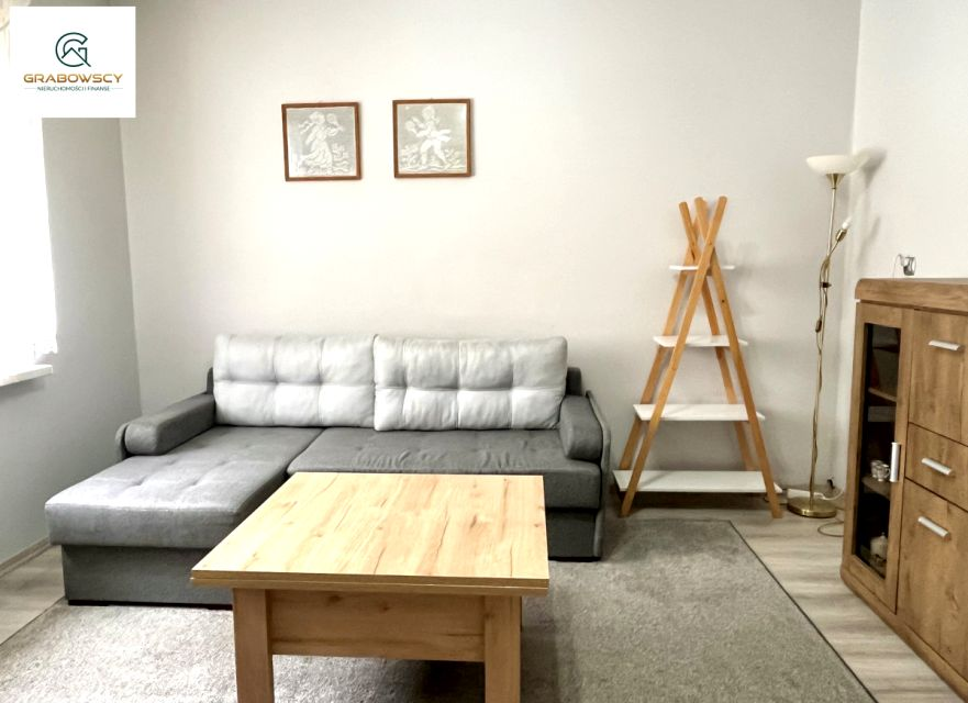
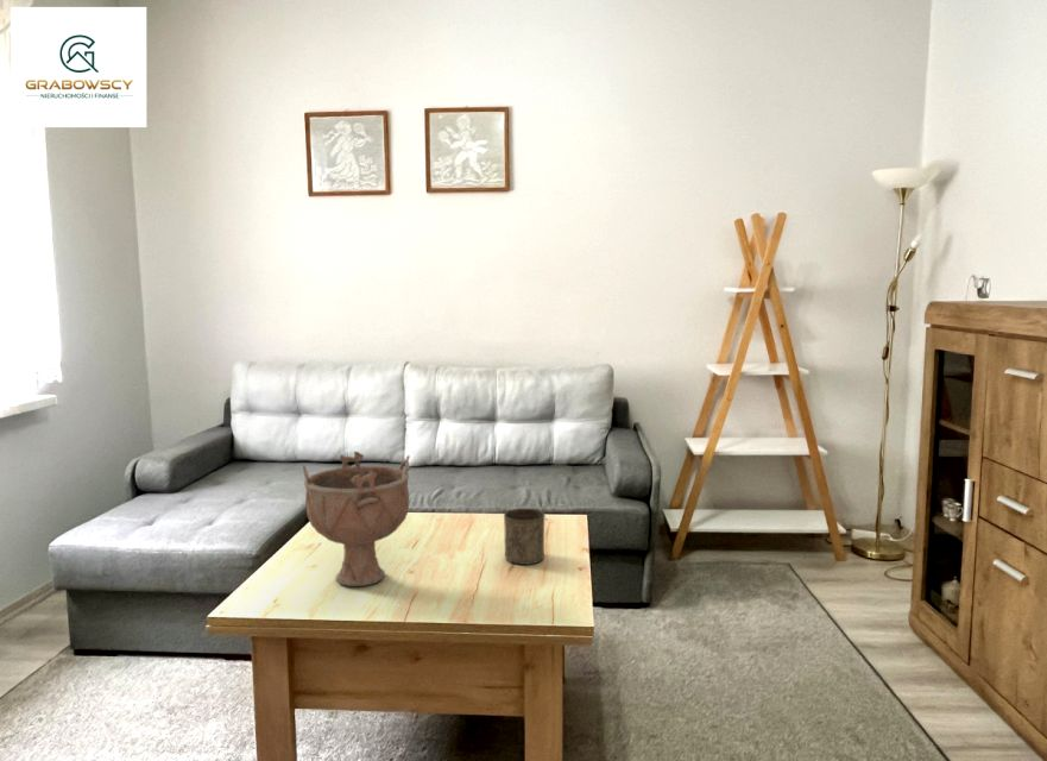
+ cup (524, 535)
+ decorative bowl (359, 518)
